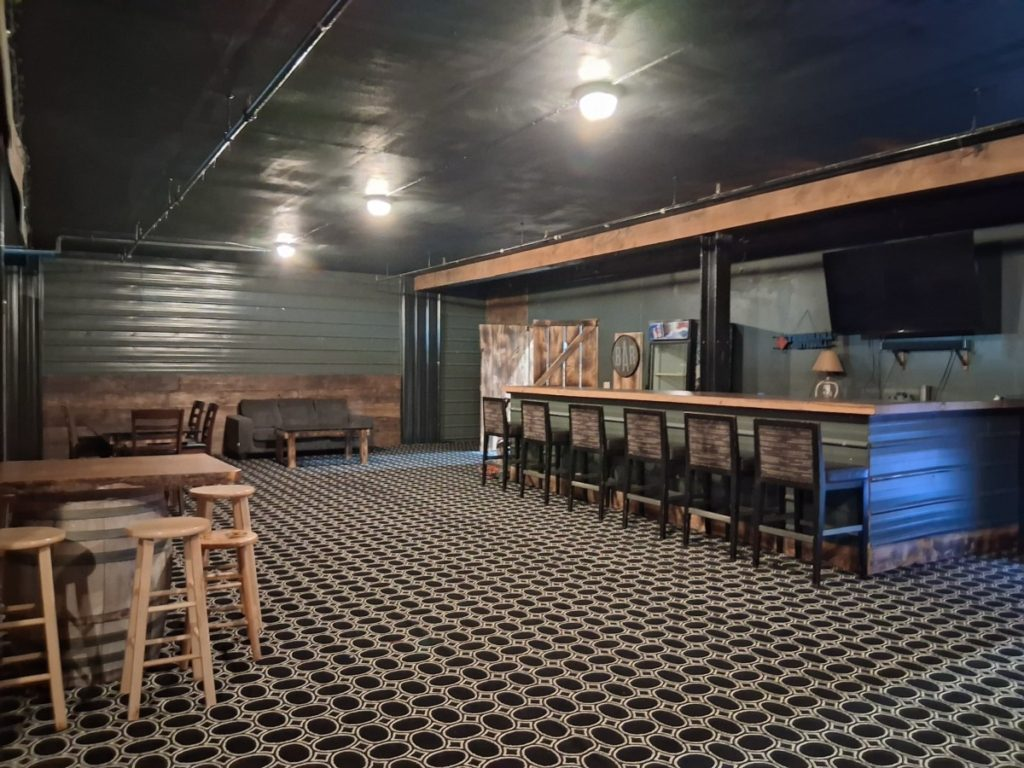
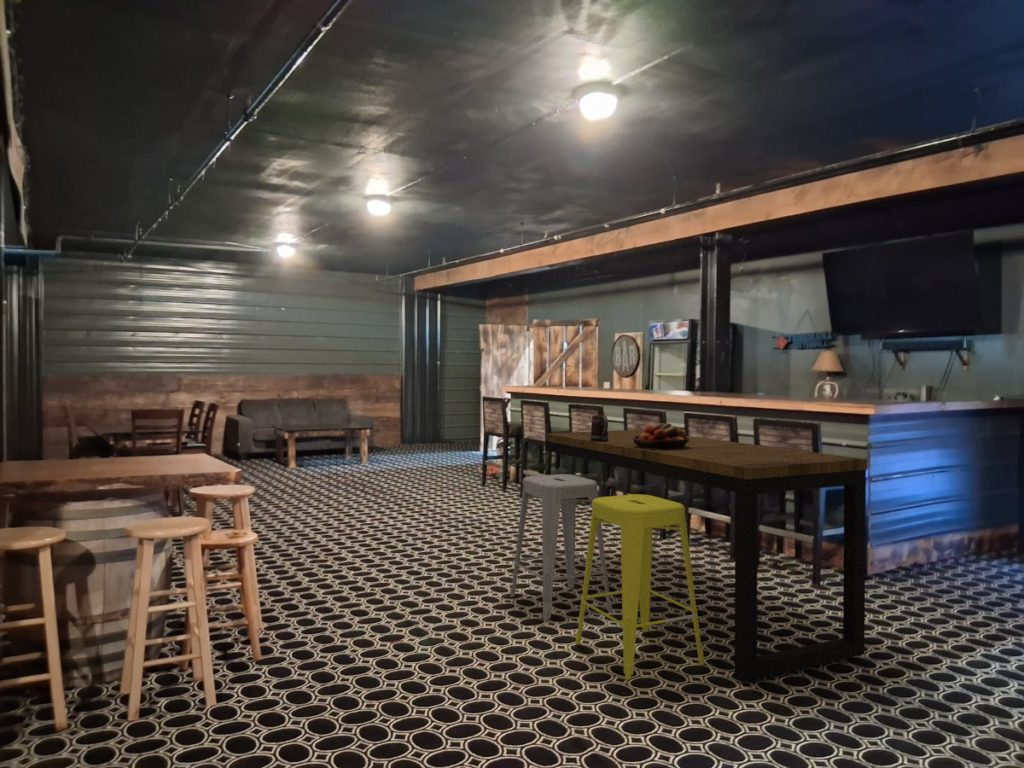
+ fruit bowl (660, 434)
+ dining table (645, 529)
+ beer mug (601, 428)
